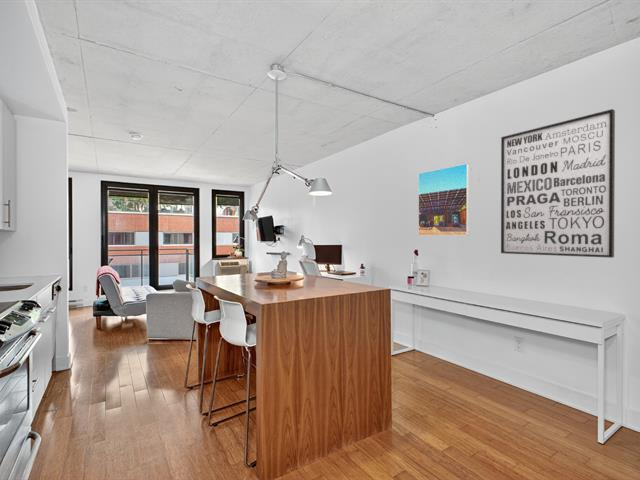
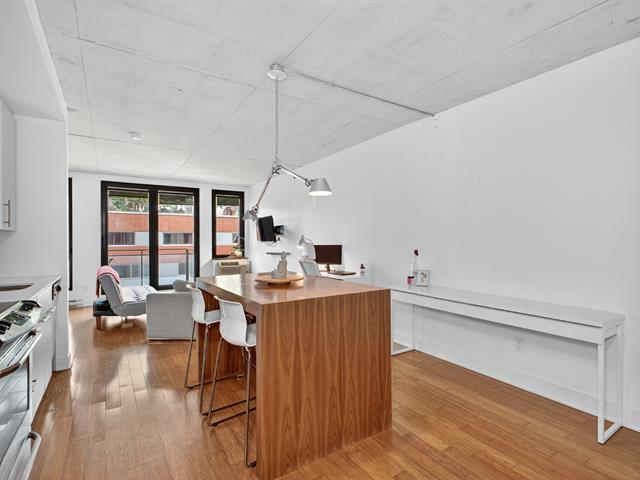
- wall art (551, 190)
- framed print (441, 202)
